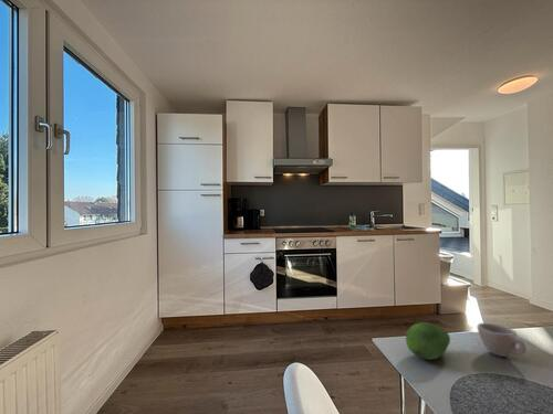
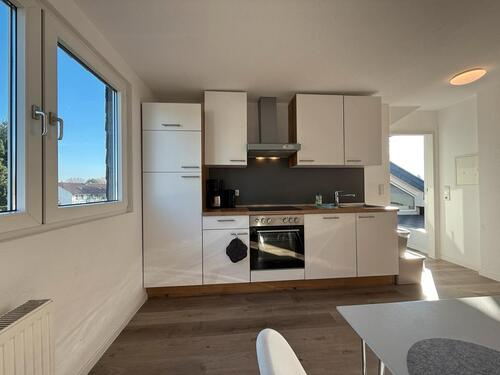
- cup (502, 342)
- fruit (429, 339)
